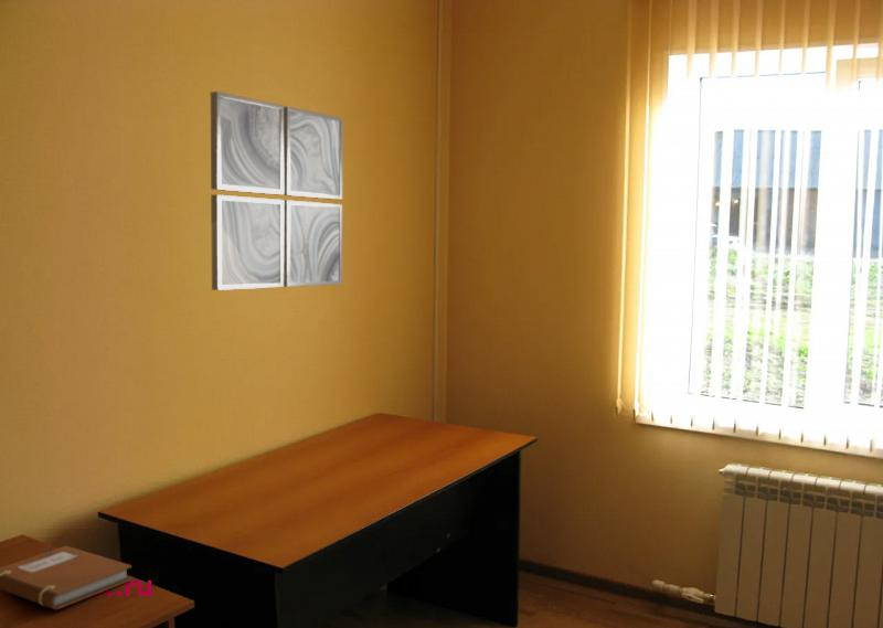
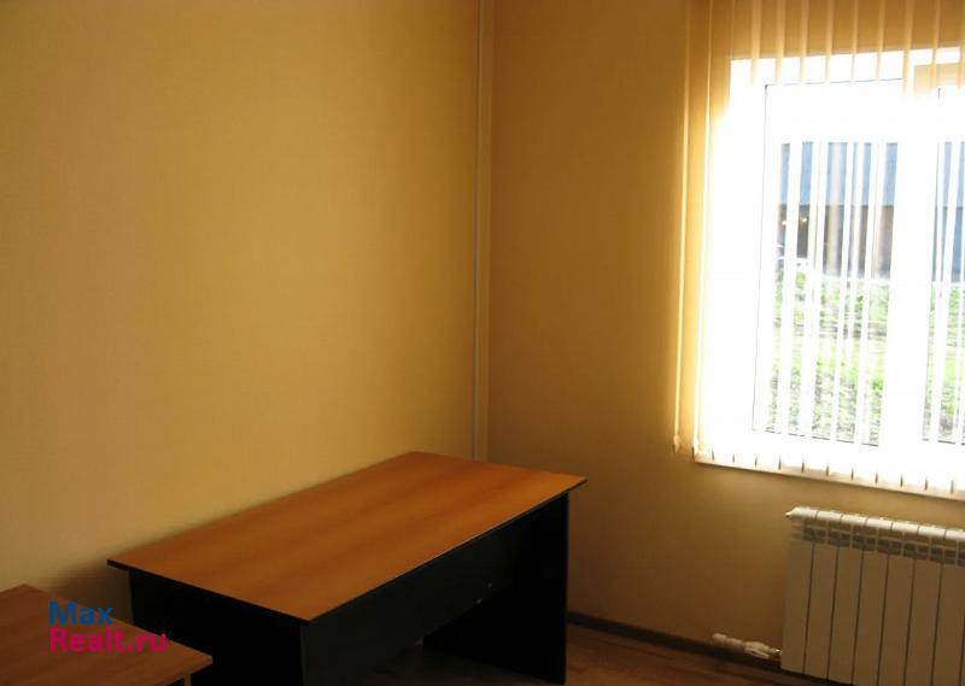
- notebook (57, 575)
- wall art (281, 194)
